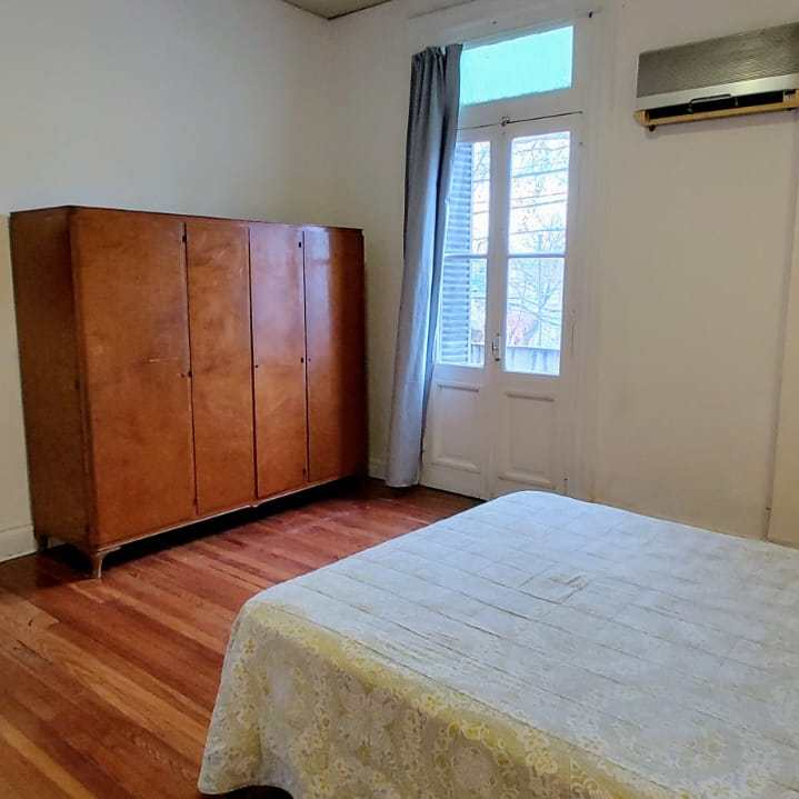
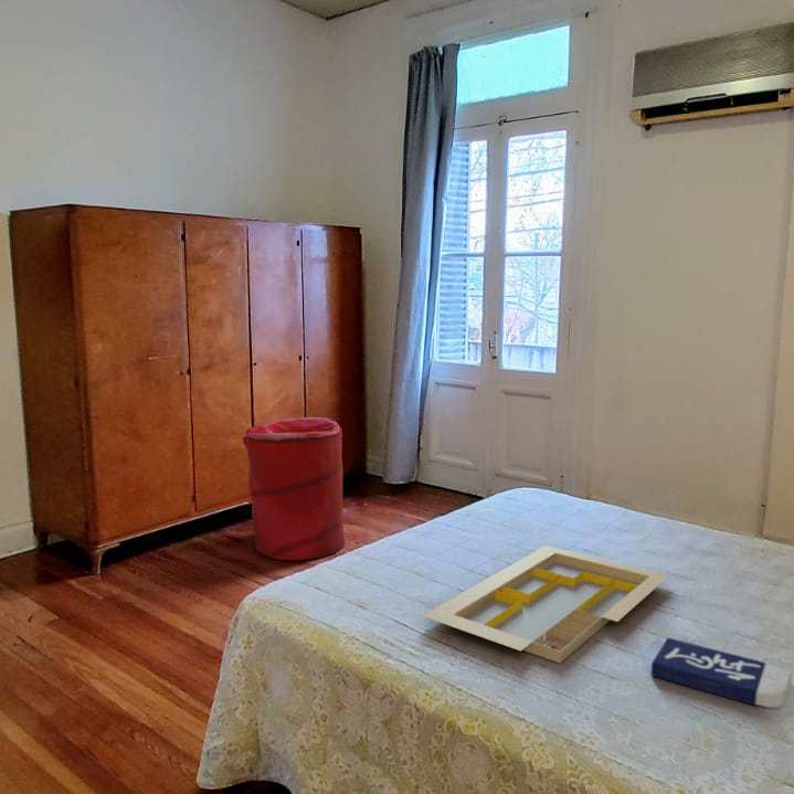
+ book (720, 673)
+ serving tray (553, 599)
+ laundry hamper (295, 484)
